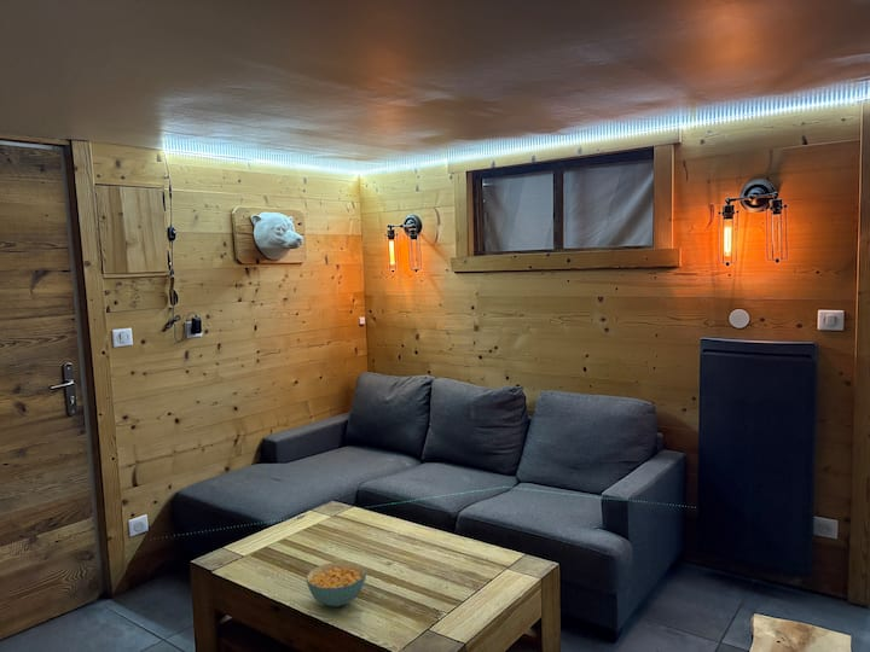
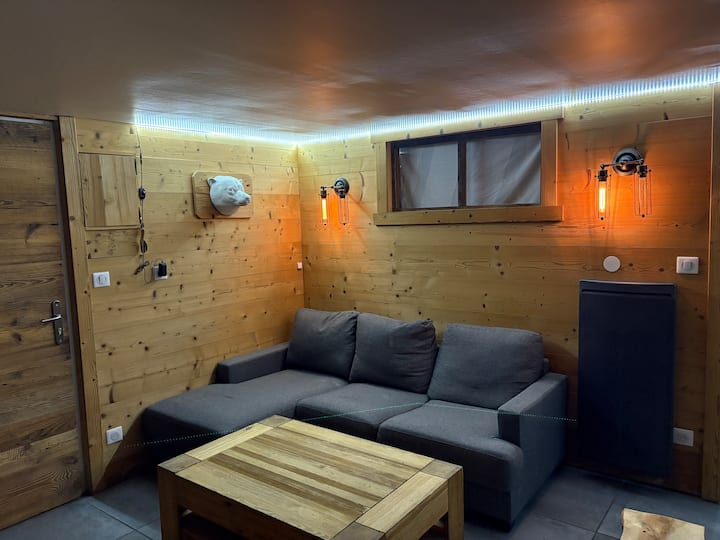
- cereal bowl (336, 588)
